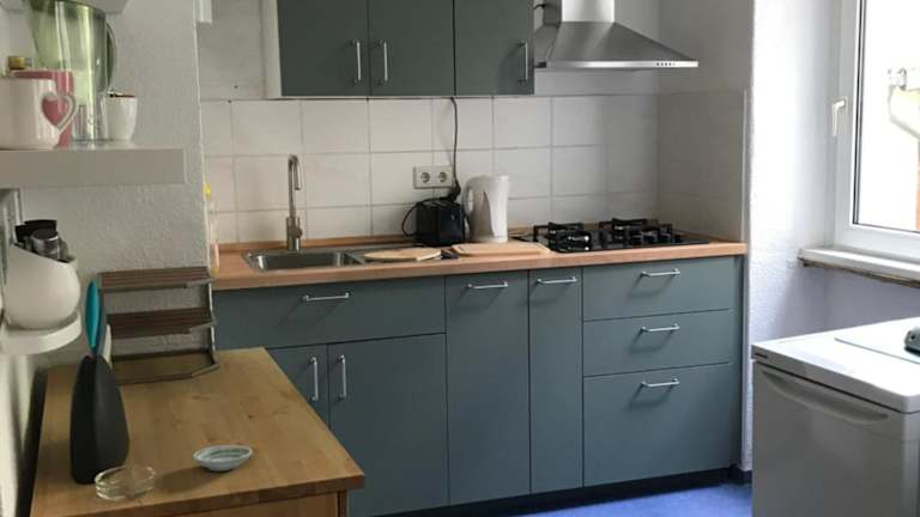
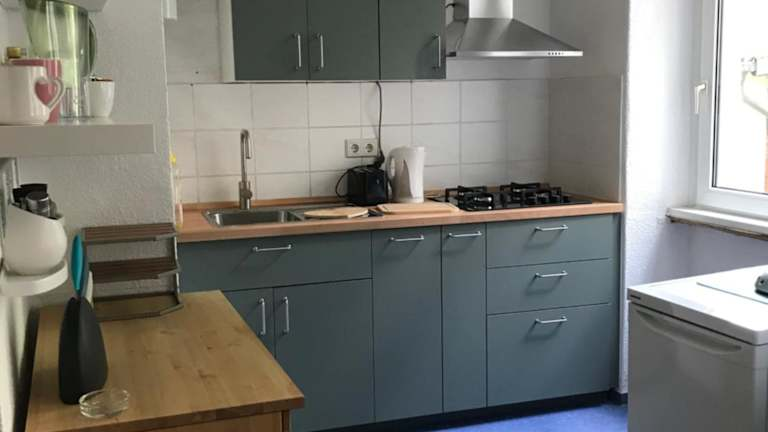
- saucer (223, 458)
